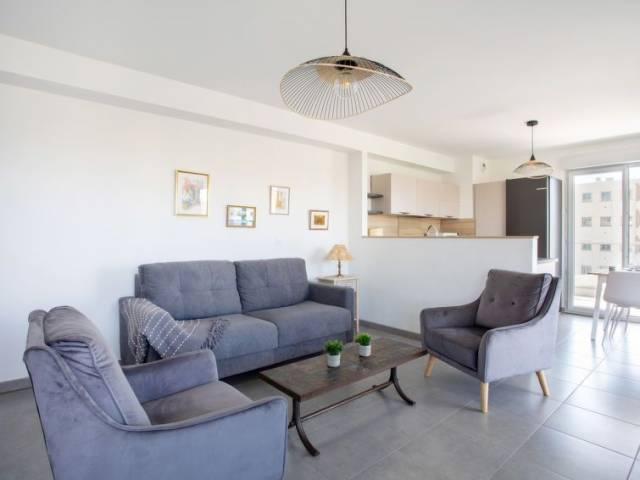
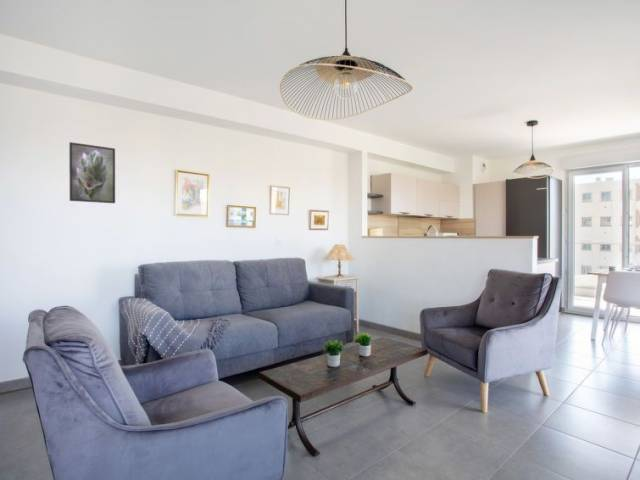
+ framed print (93, 173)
